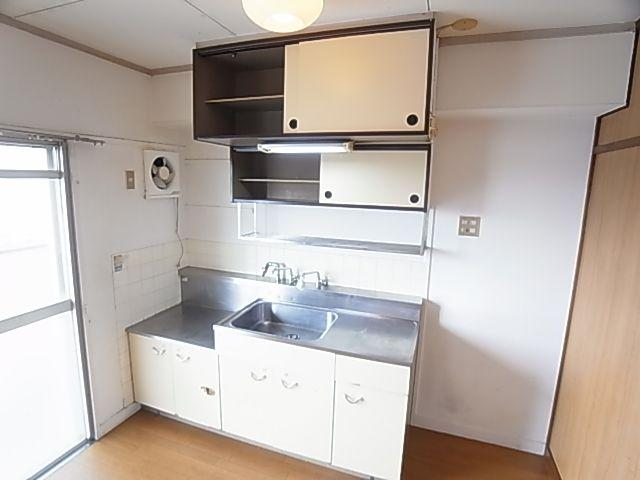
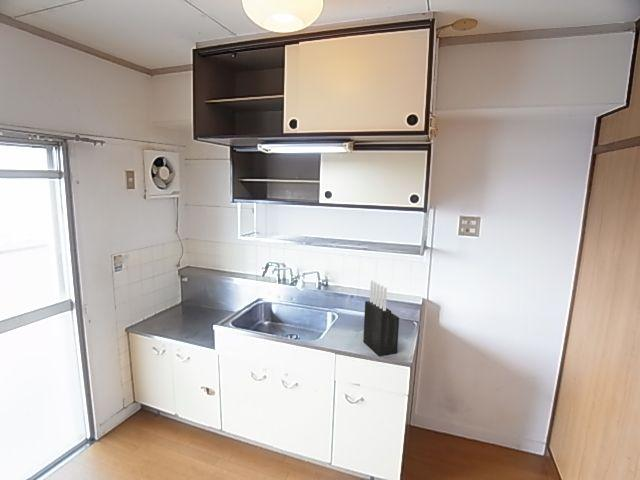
+ knife block (383, 315)
